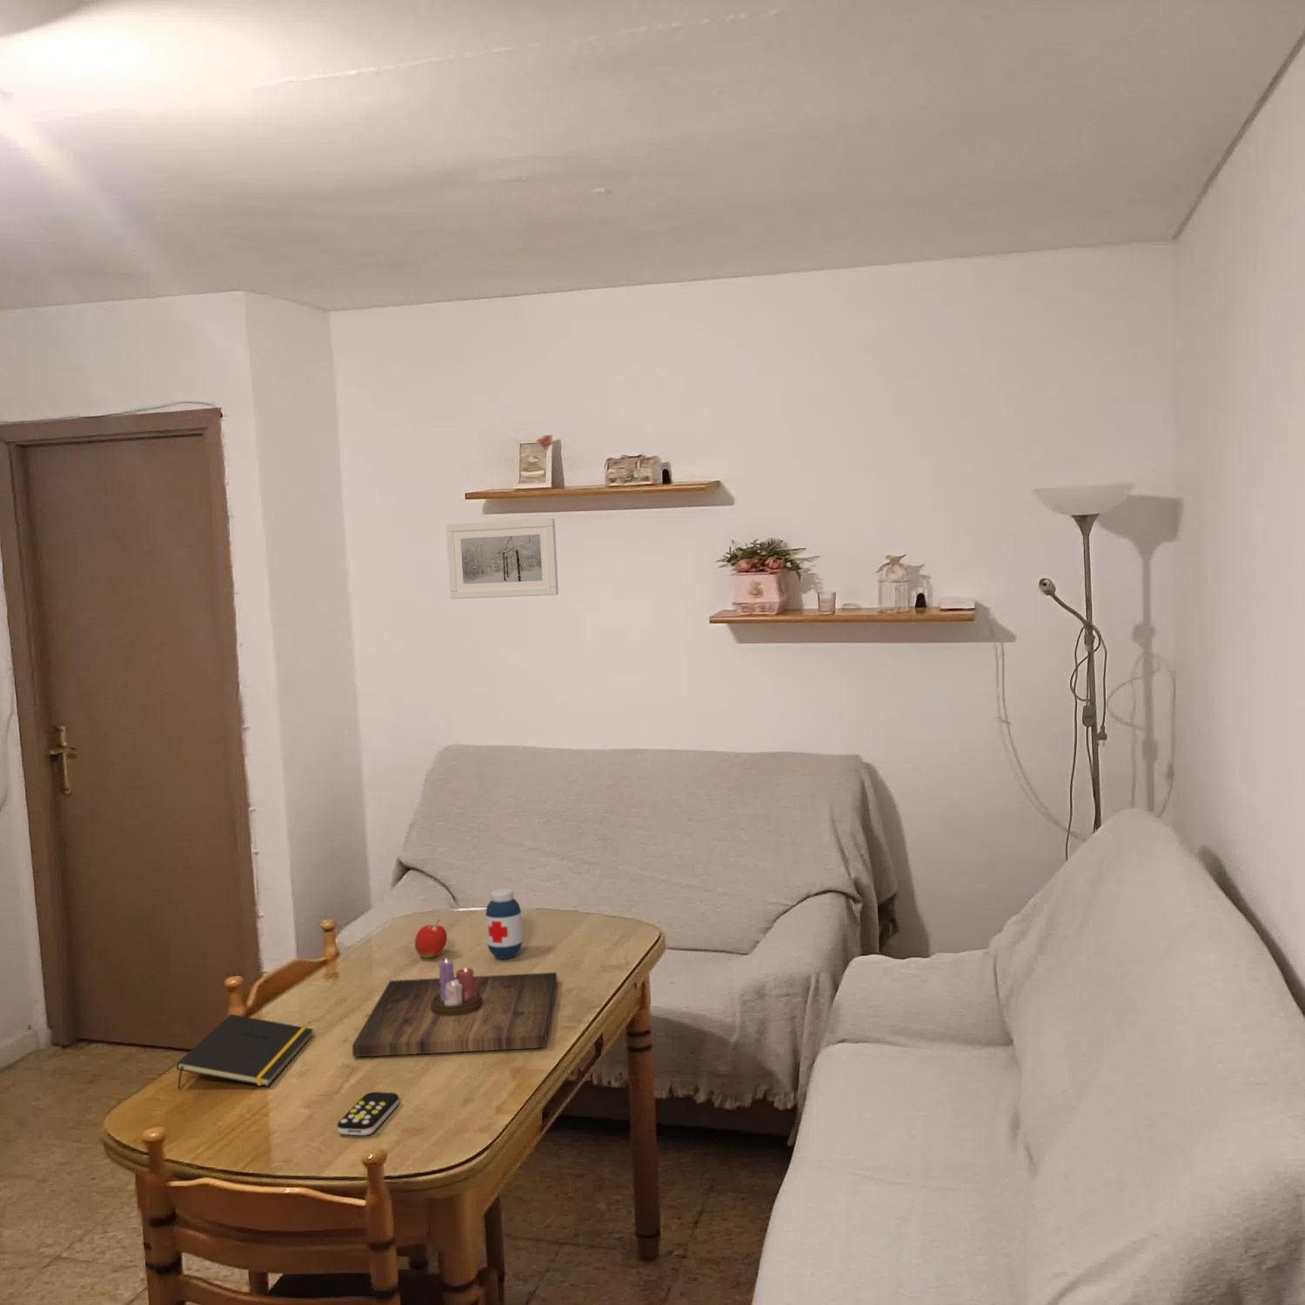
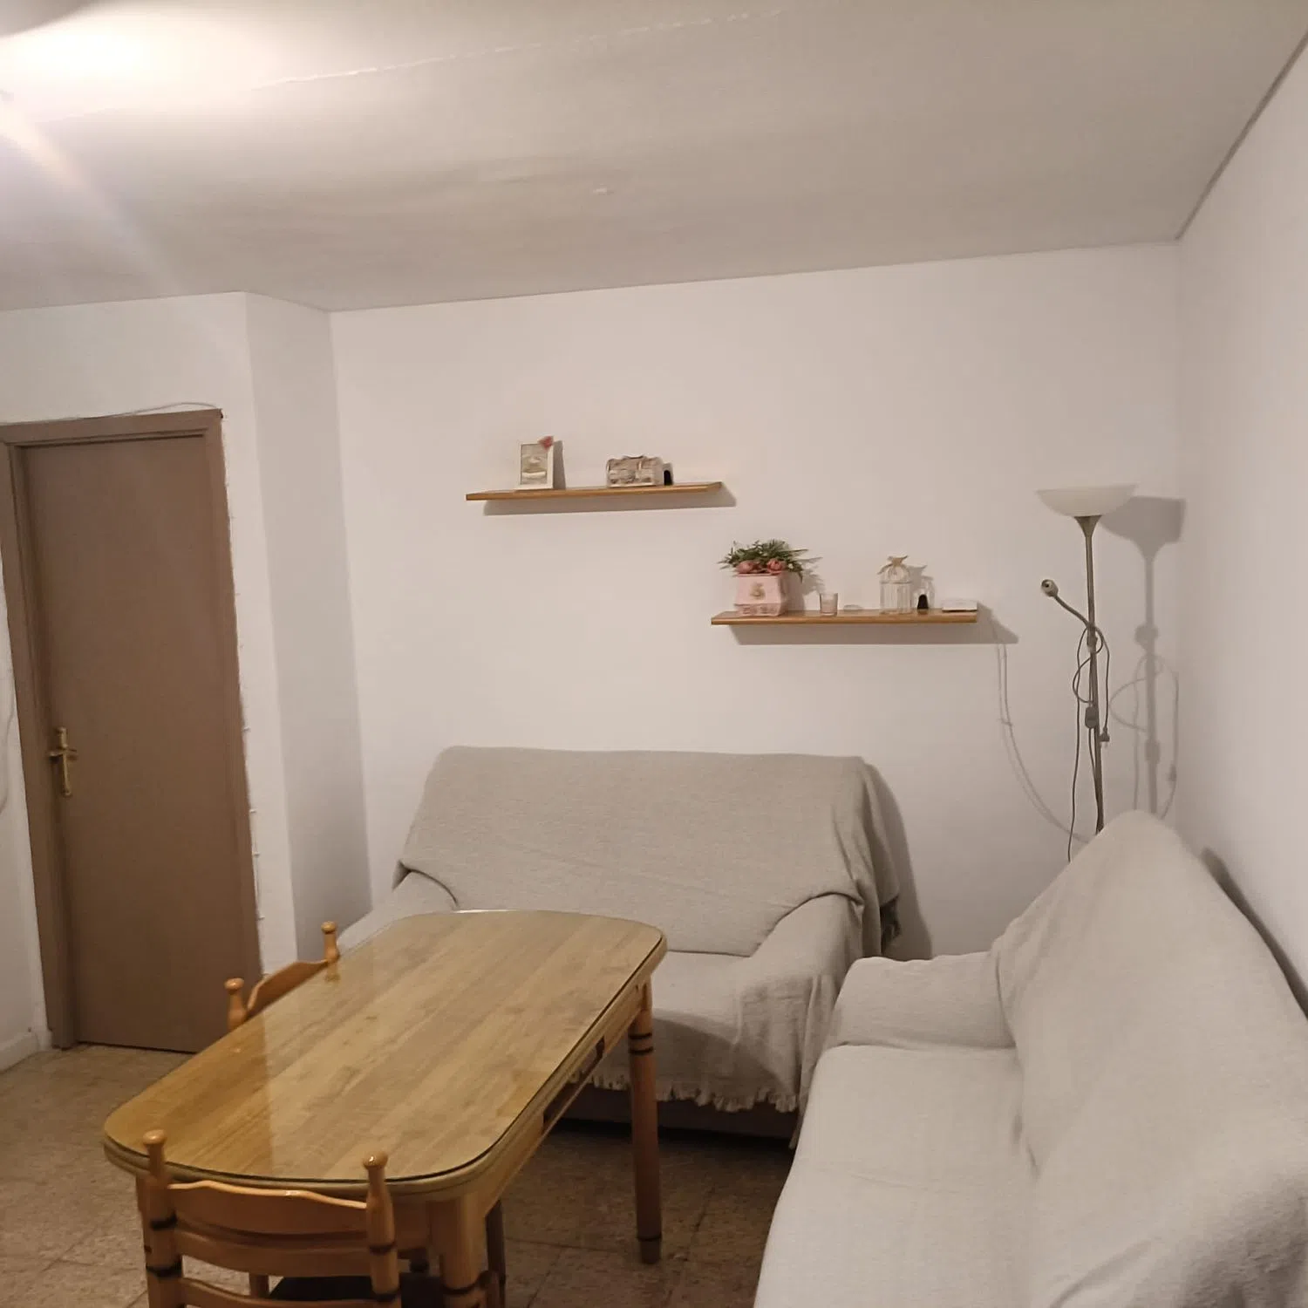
- remote control (368, 1111)
- notepad (247, 1048)
- fruit (430, 939)
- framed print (501, 558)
- candle (460, 987)
- medicine bottle (504, 923)
